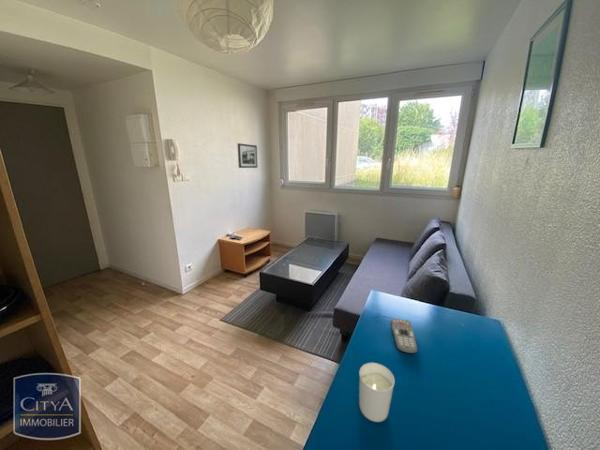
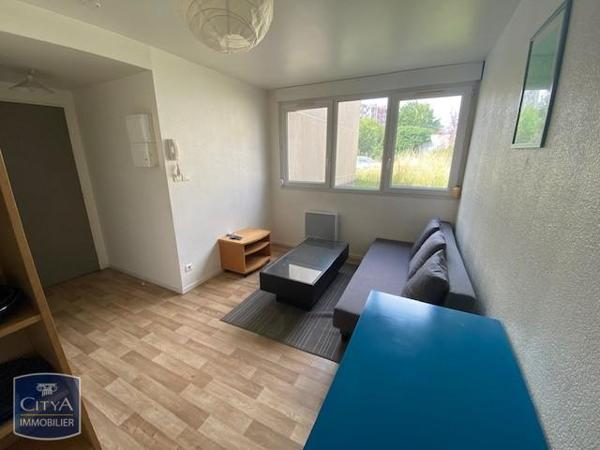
- remote control (403, 334)
- candle holder (375, 392)
- picture frame (248, 156)
